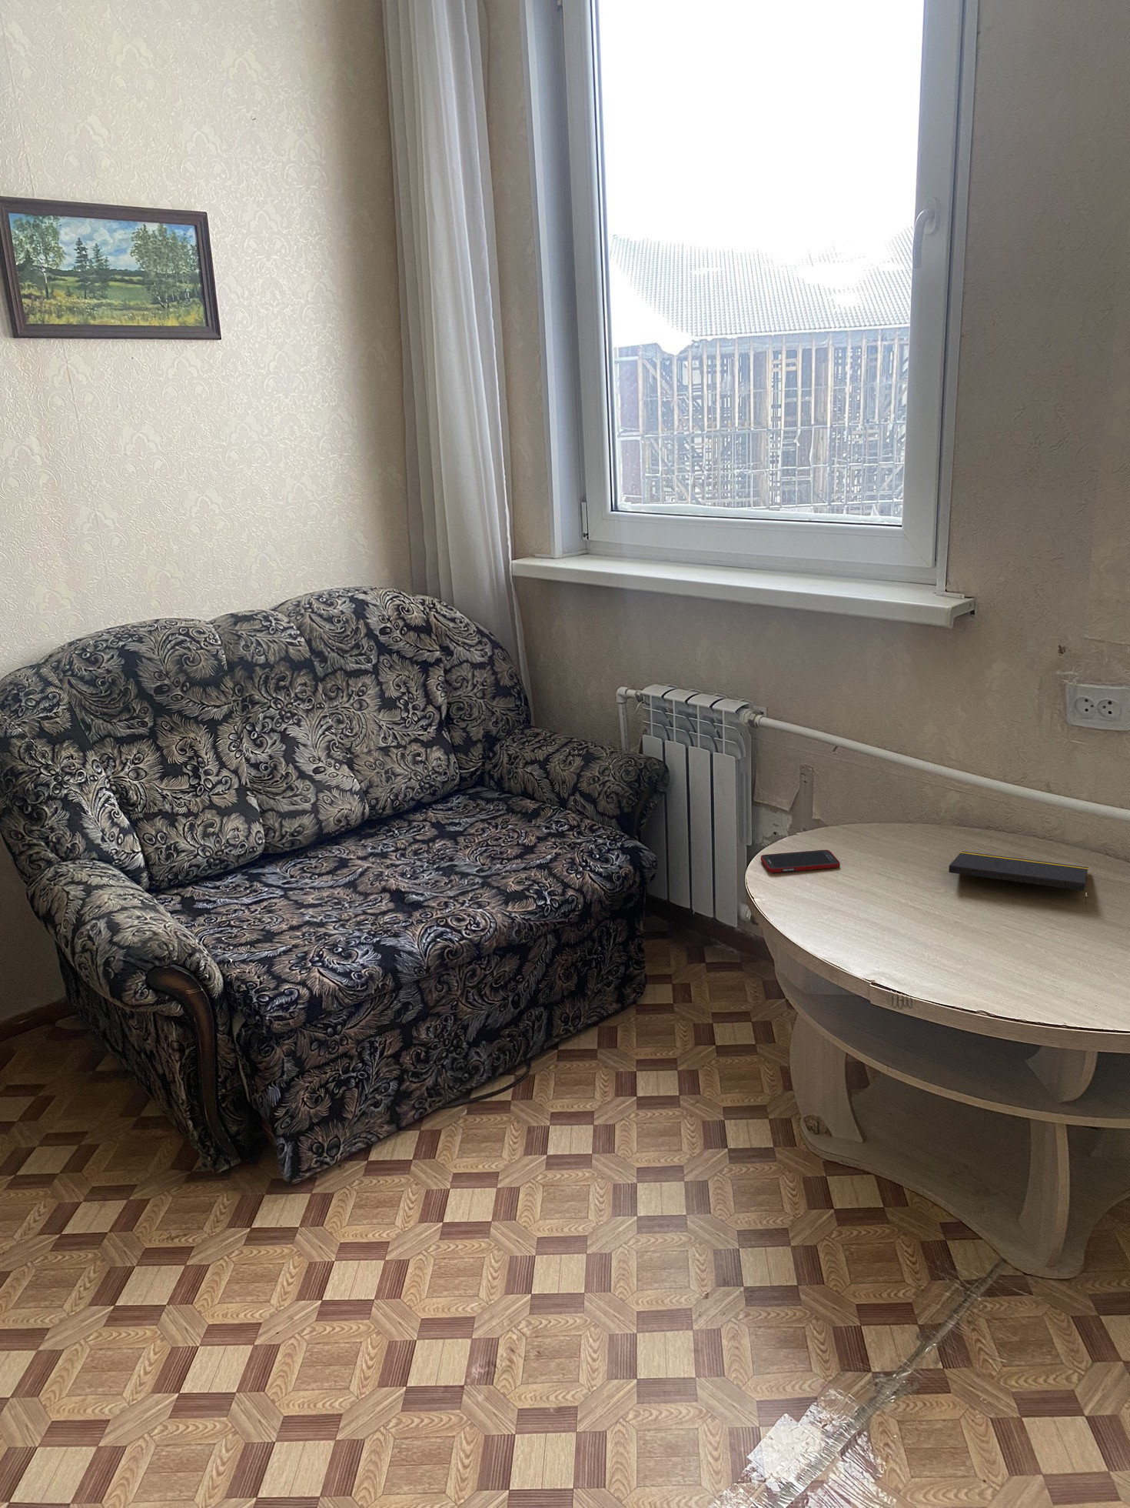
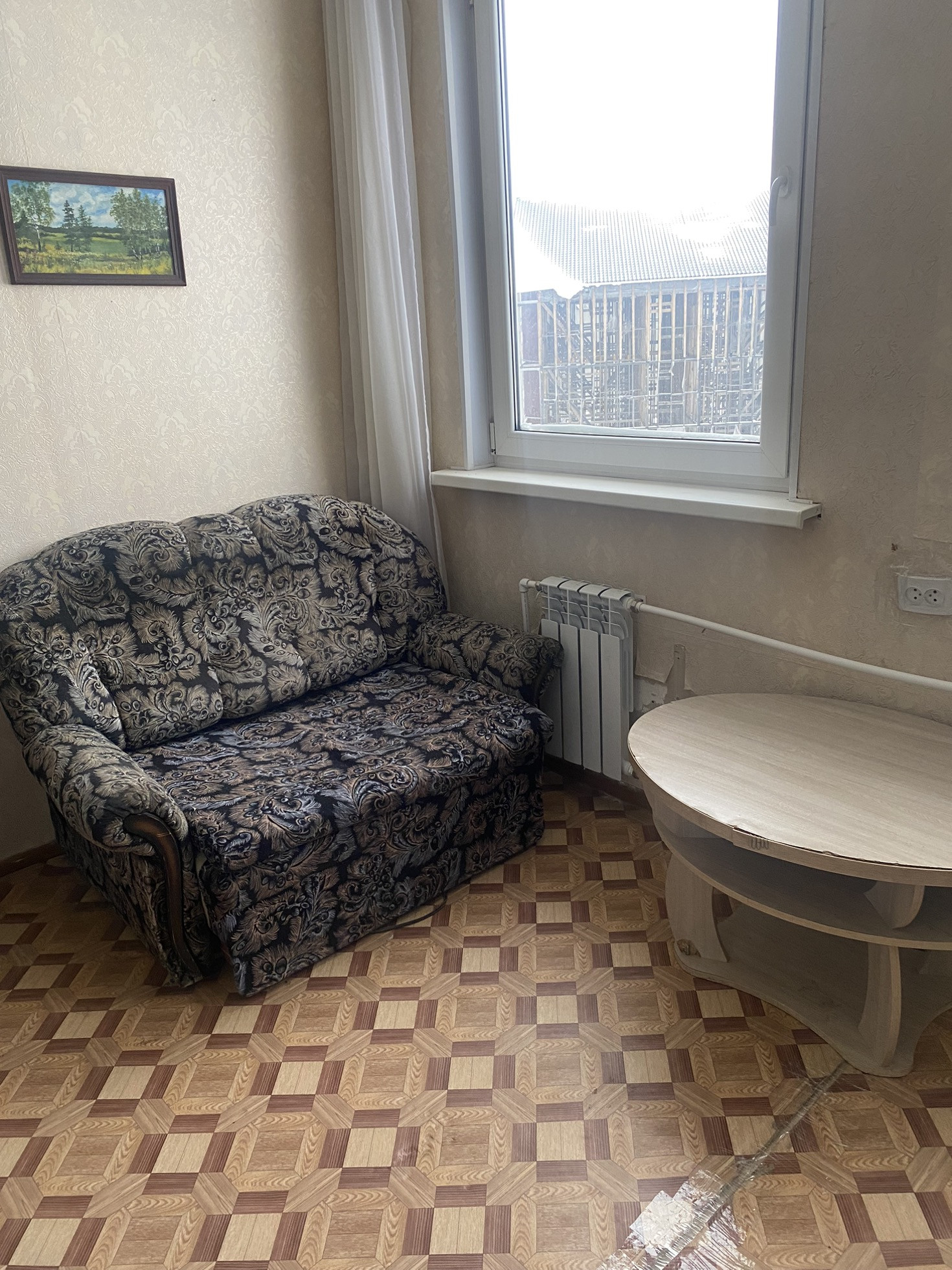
- cell phone (800, 861)
- notepad (1018, 869)
